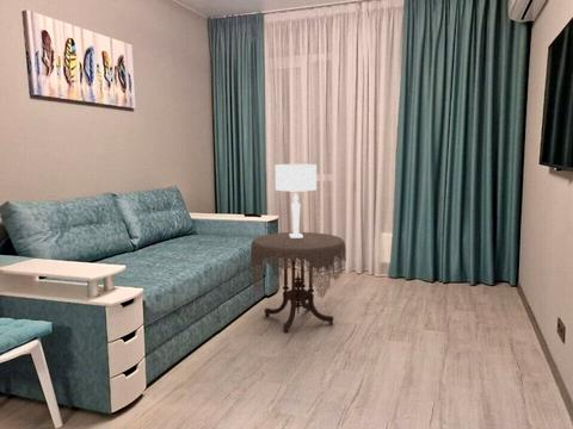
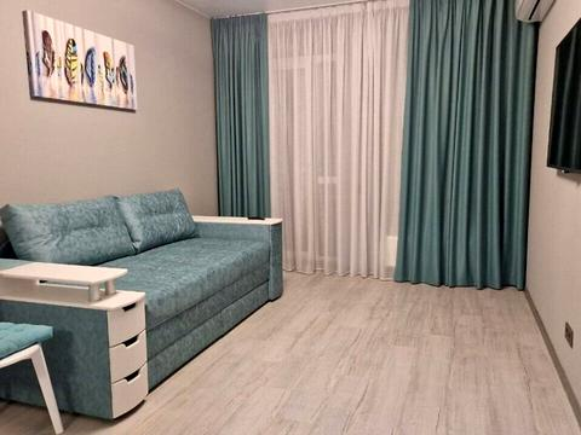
- table lamp (295, 200)
- side table (298, 279)
